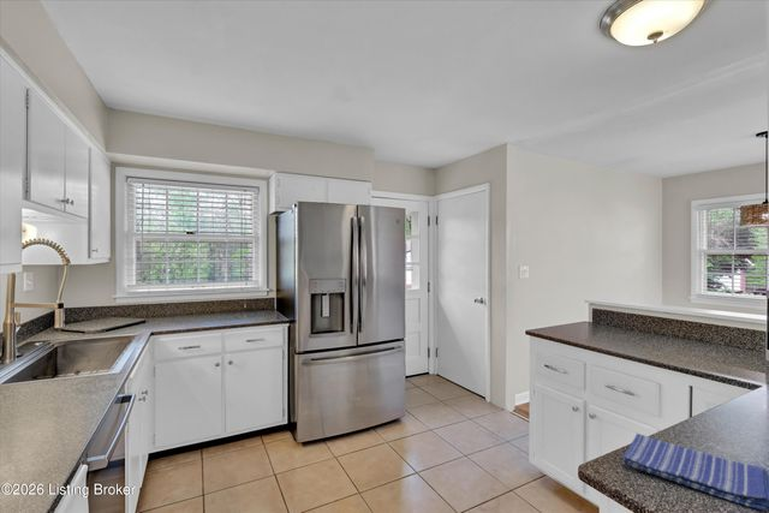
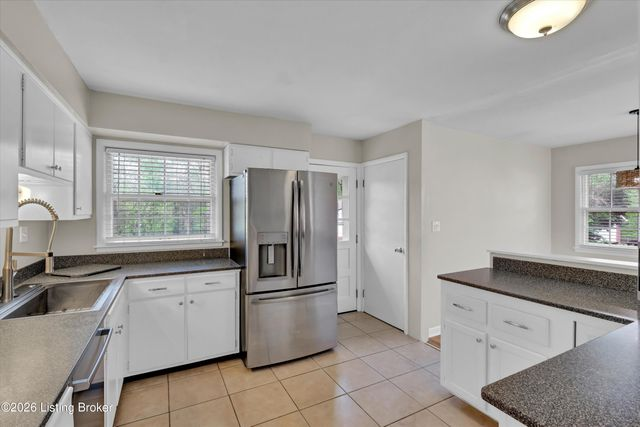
- dish towel (692, 464)
